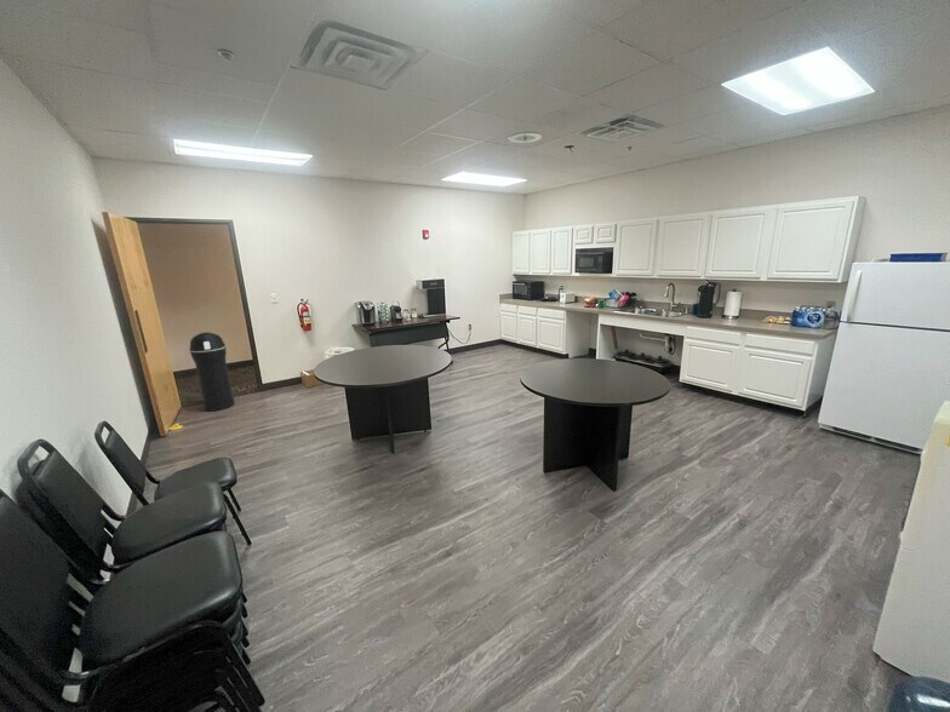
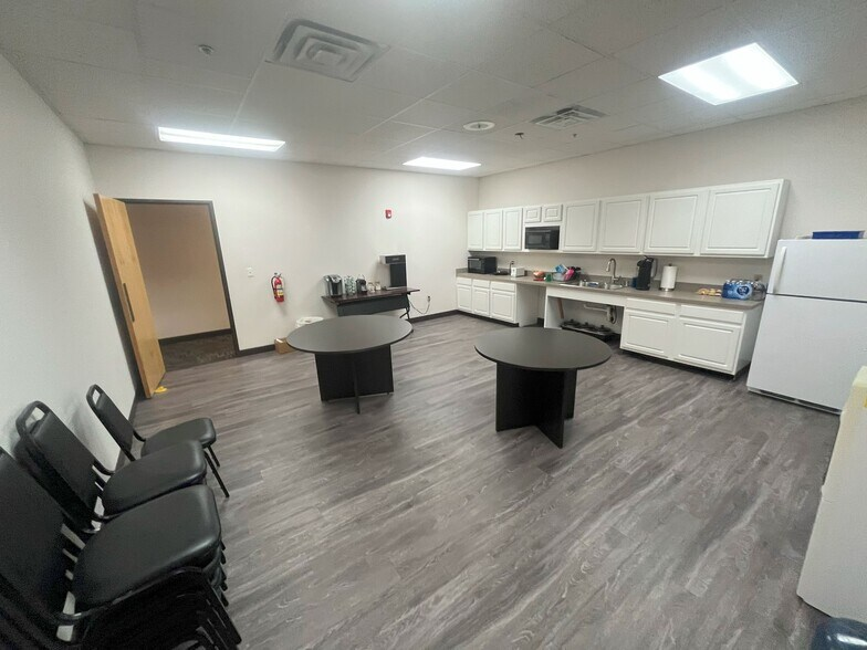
- trash can (212, 369)
